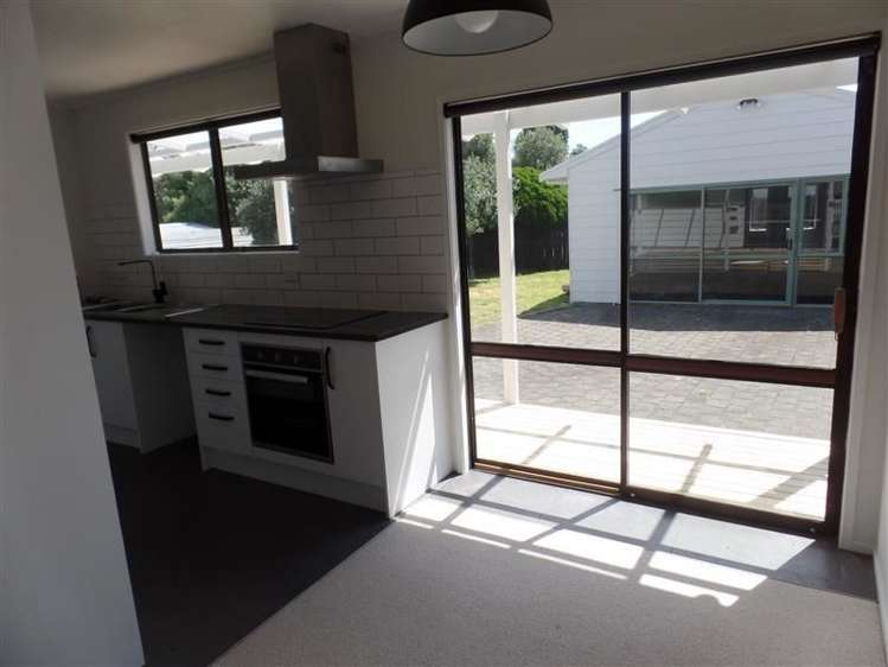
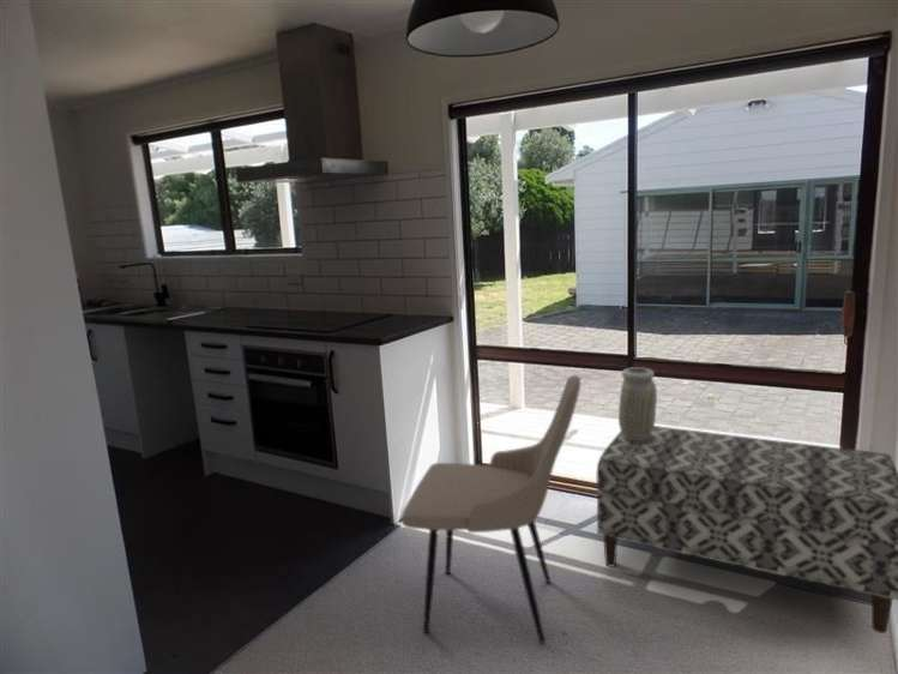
+ bench (739, 512)
+ vase (637, 403)
+ dining chair (496, 497)
